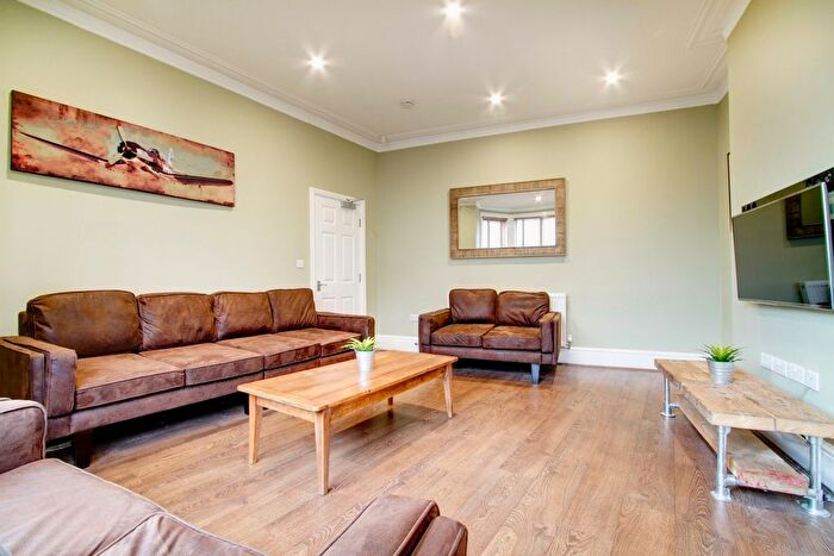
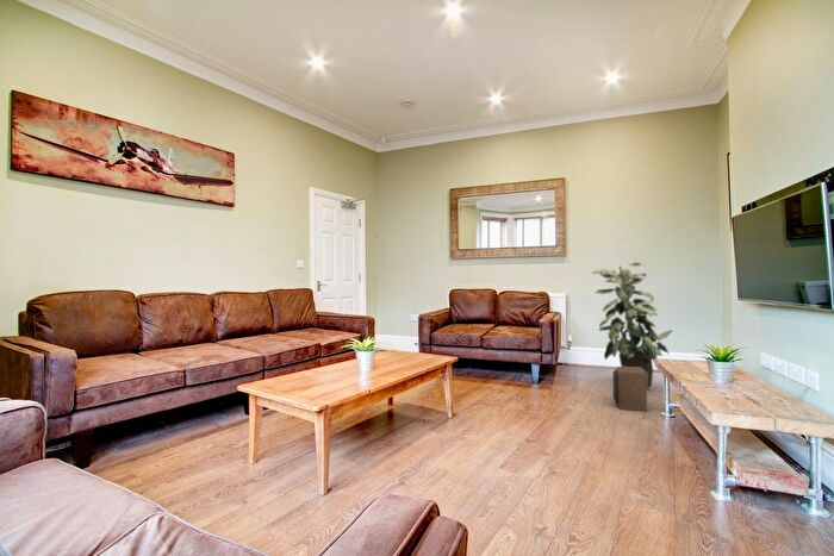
+ indoor plant (630, 324)
+ speaker (629, 387)
